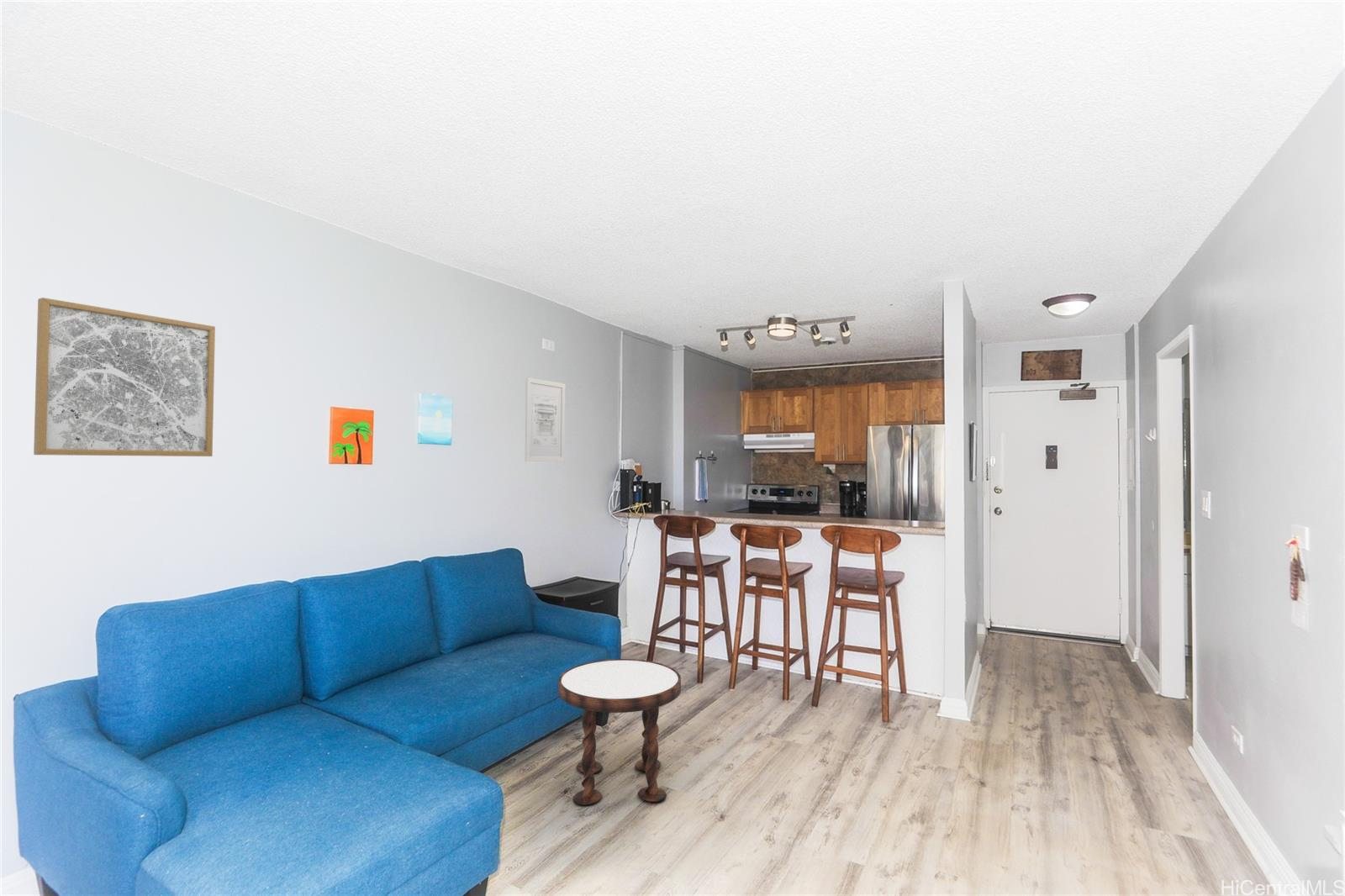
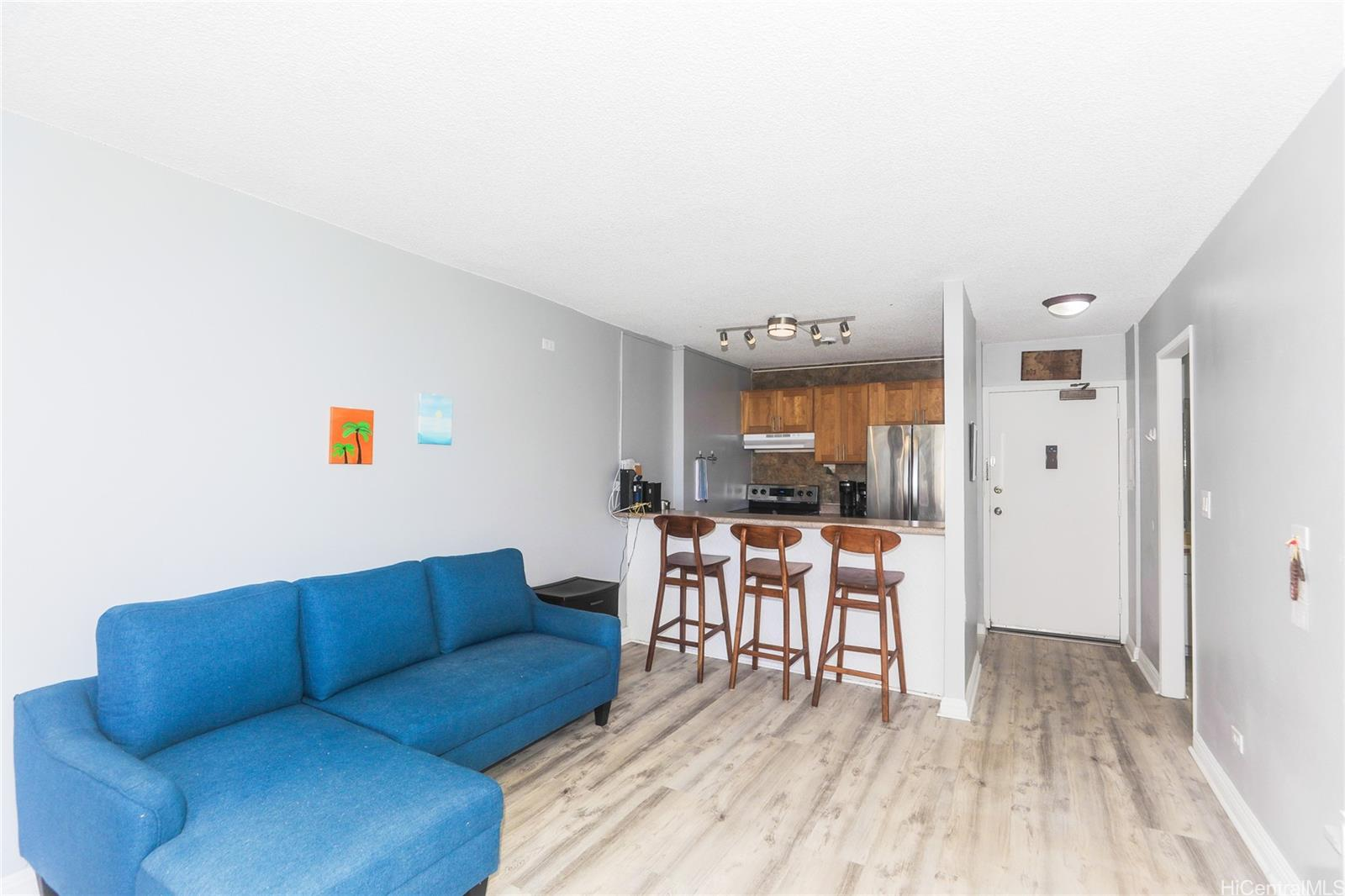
- wall art (133, 384)
- wall art (546, 421)
- side table (620, 712)
